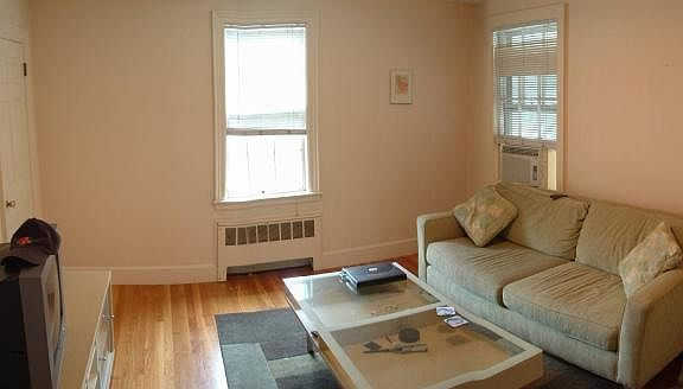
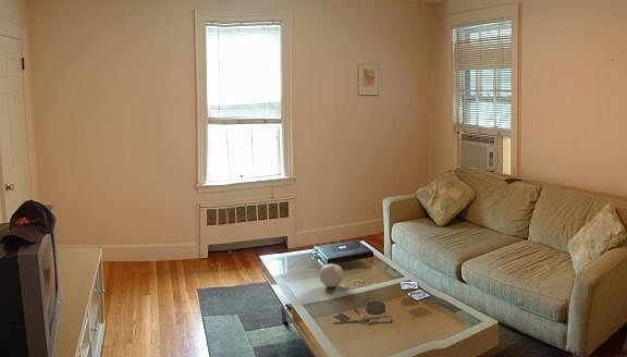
+ decorative ball (331, 275)
